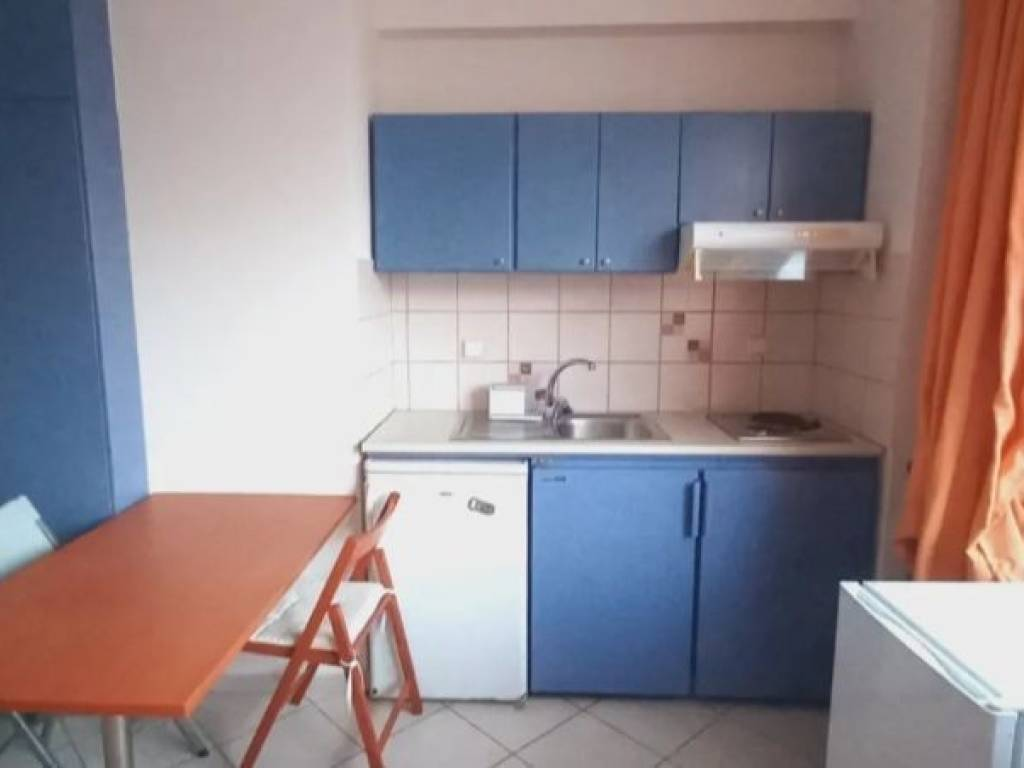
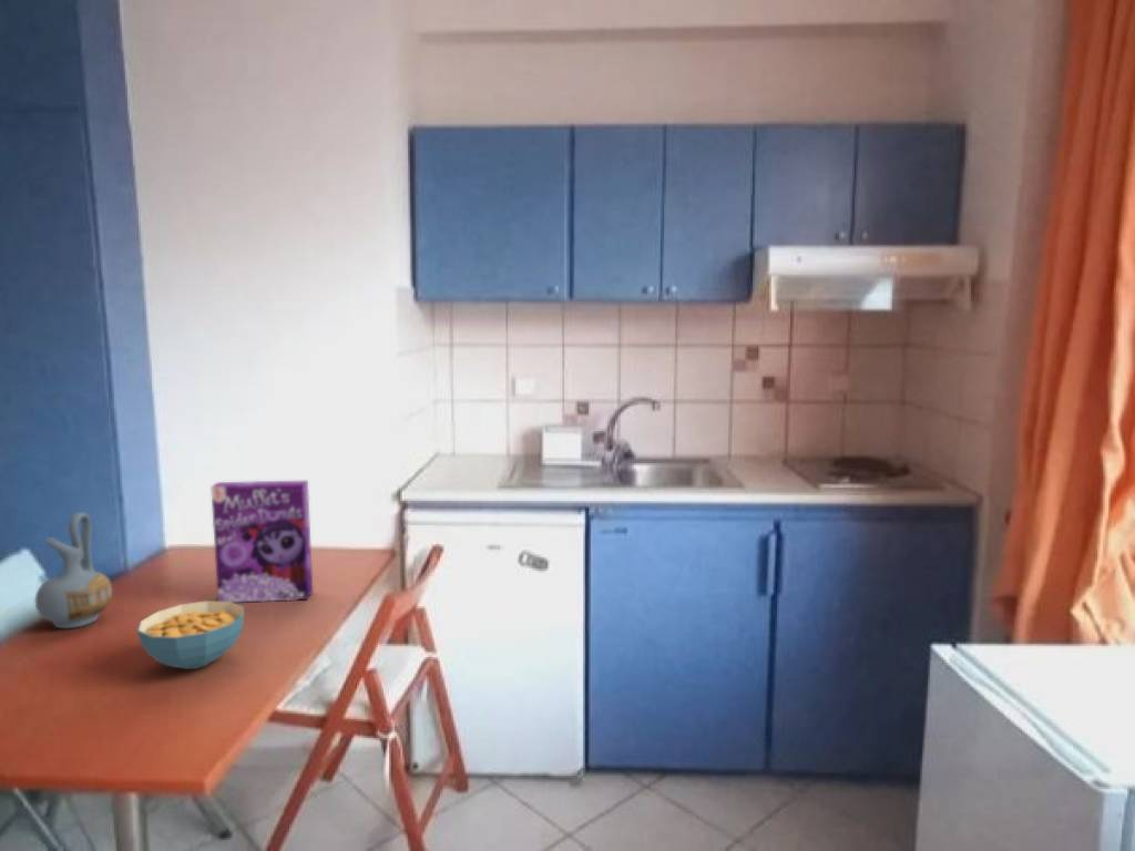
+ cereal box (263, 540)
+ cereal bowl (194, 640)
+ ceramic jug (72, 570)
